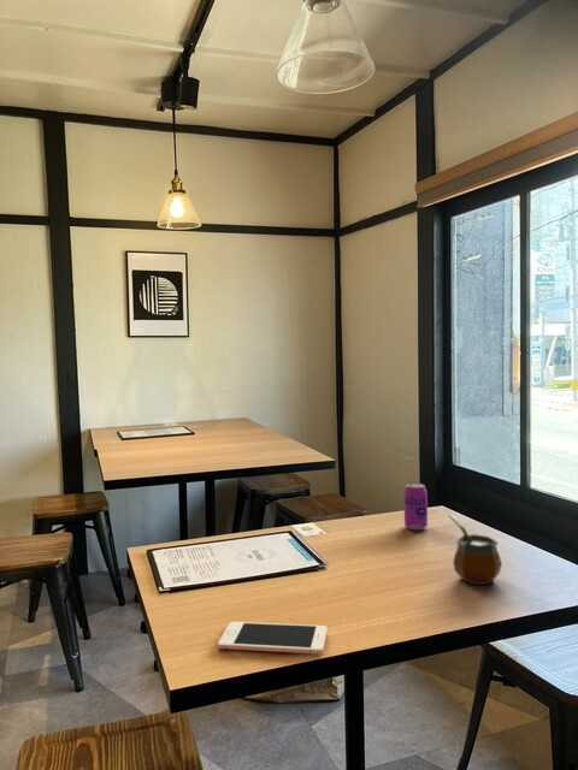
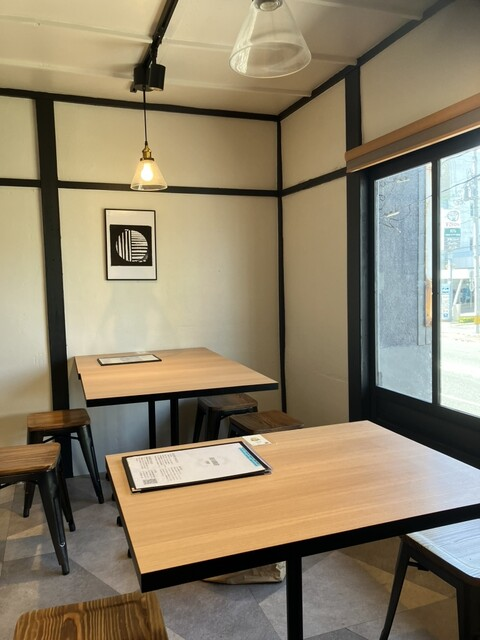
- gourd (471, 549)
- cell phone (273, 636)
- beverage can (415, 505)
